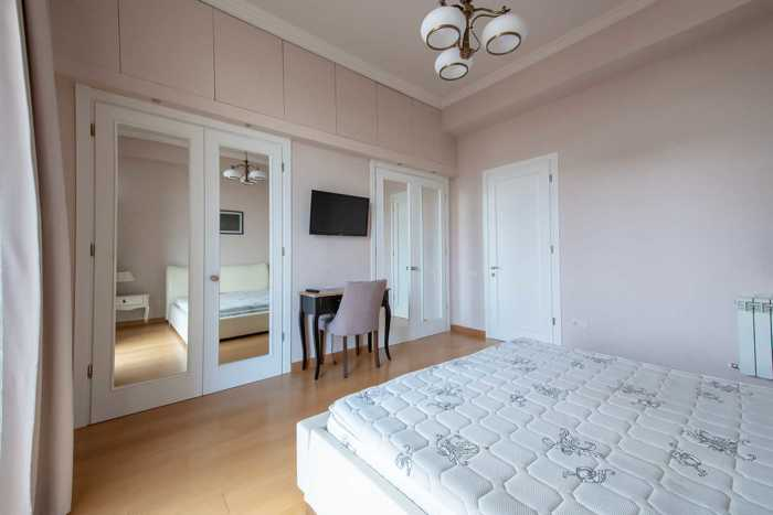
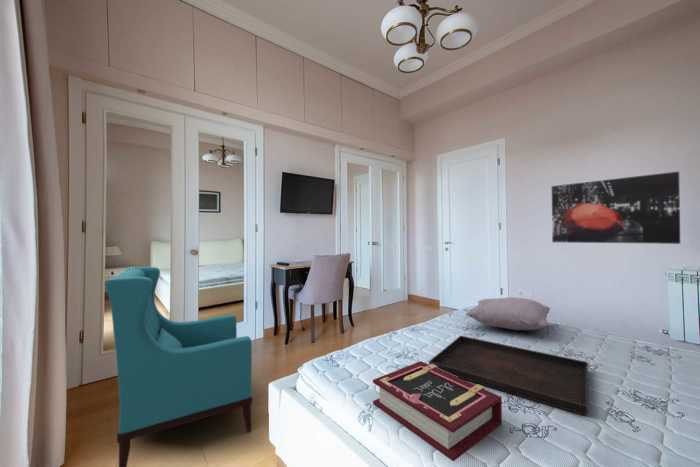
+ armchair (186, 344)
+ wall art (608, 211)
+ book (434, 398)
+ pillow (508, 312)
+ serving tray (507, 365)
